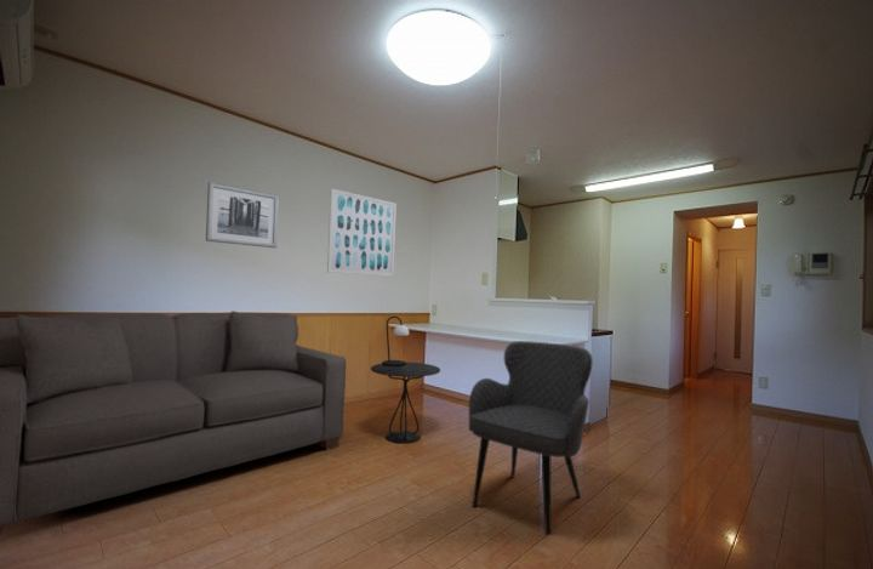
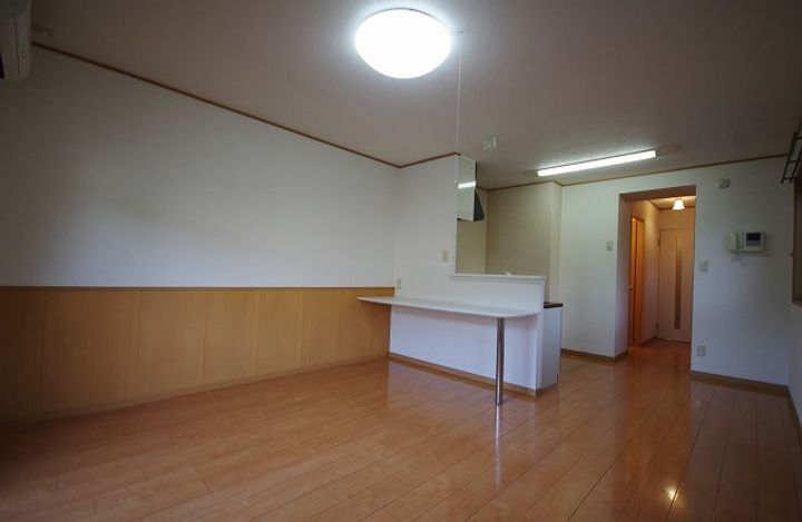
- side table (405, 402)
- wall art (244, 216)
- wall art (364, 235)
- sofa (186, 387)
- armchair (530, 423)
- table lamp (394, 334)
